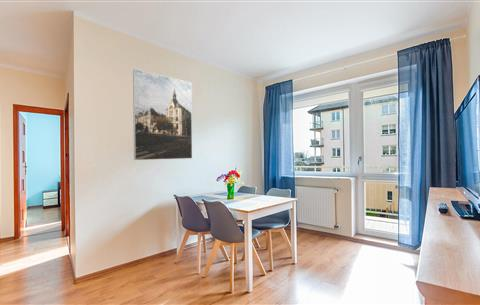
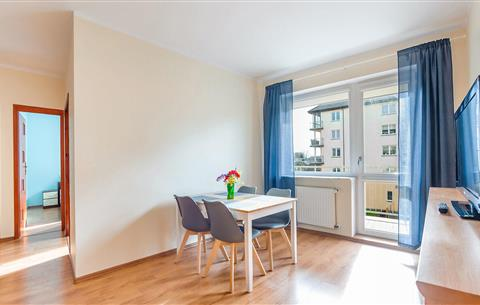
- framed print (165, 117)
